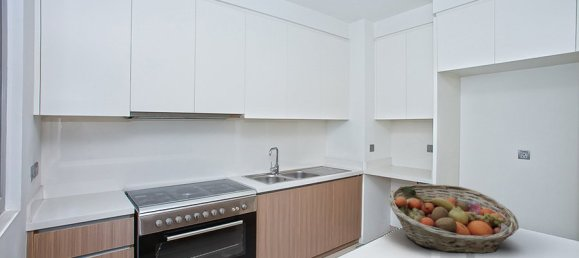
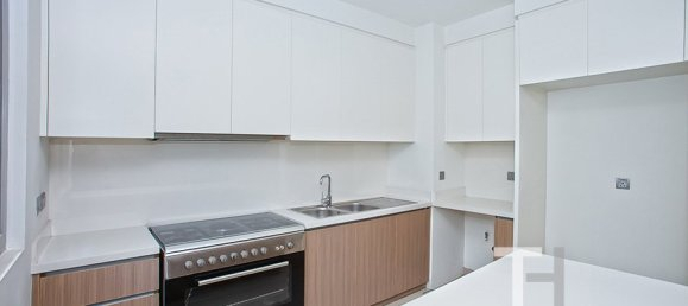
- fruit basket (447, 215)
